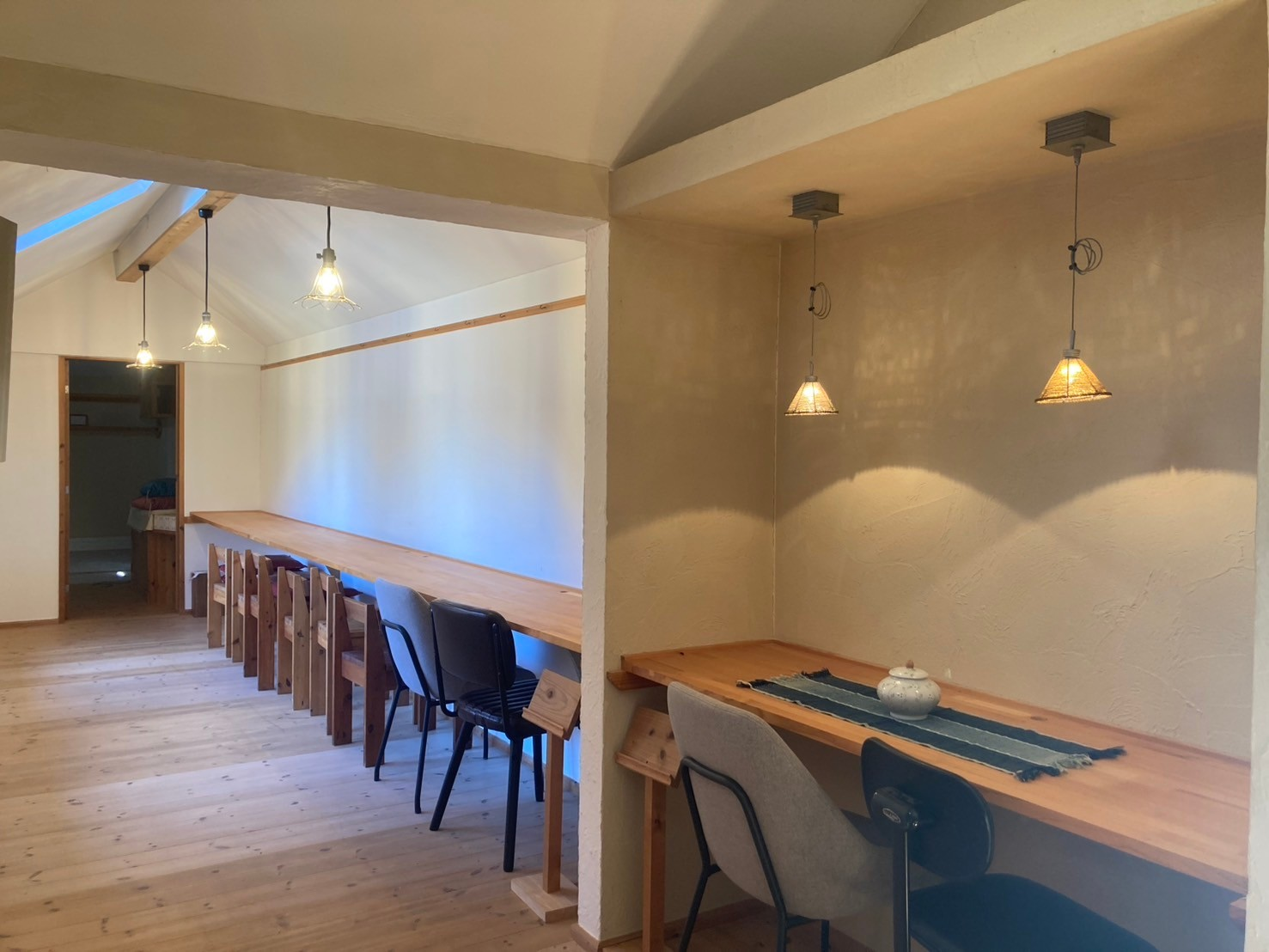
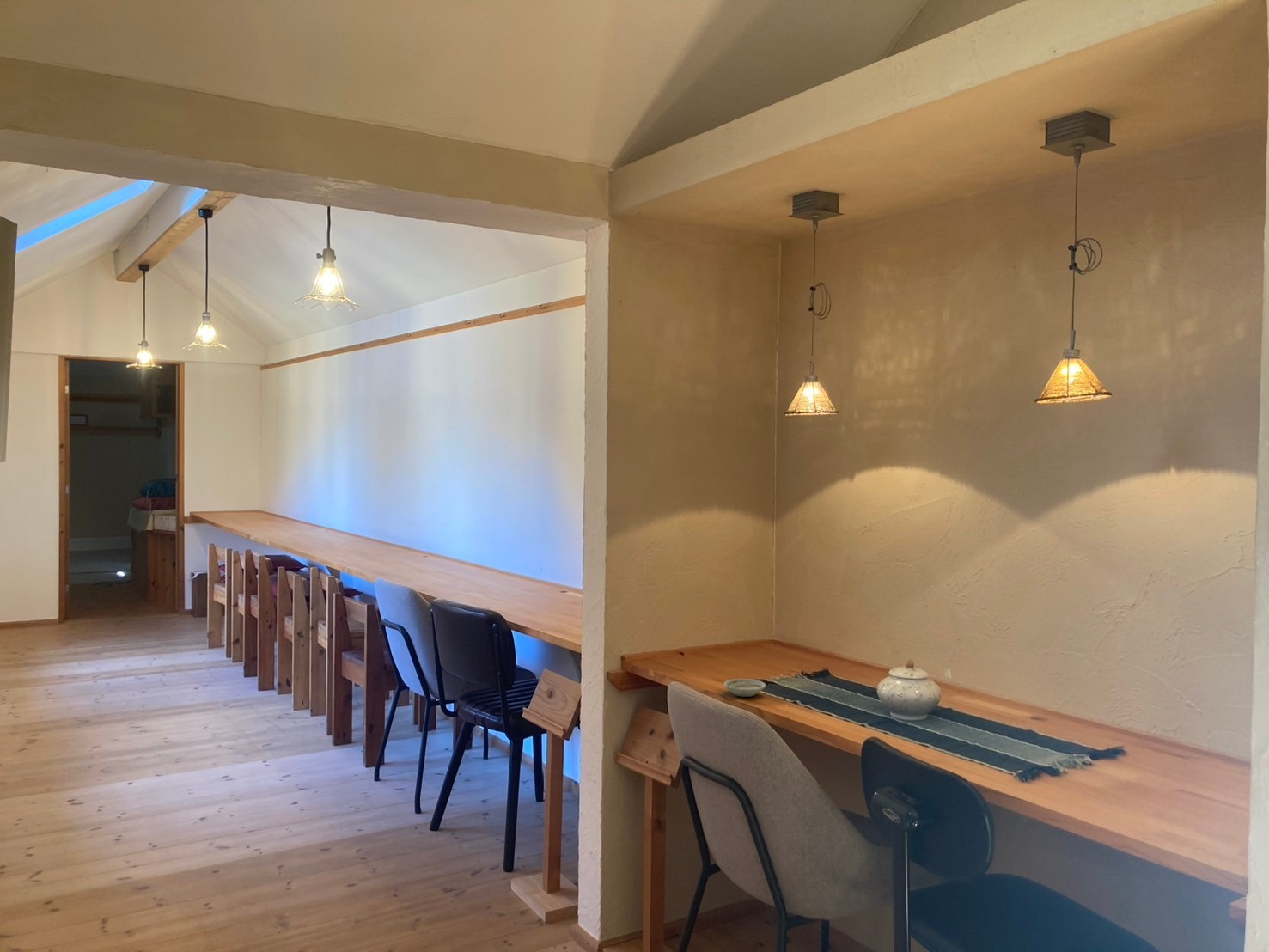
+ saucer (744, 688)
